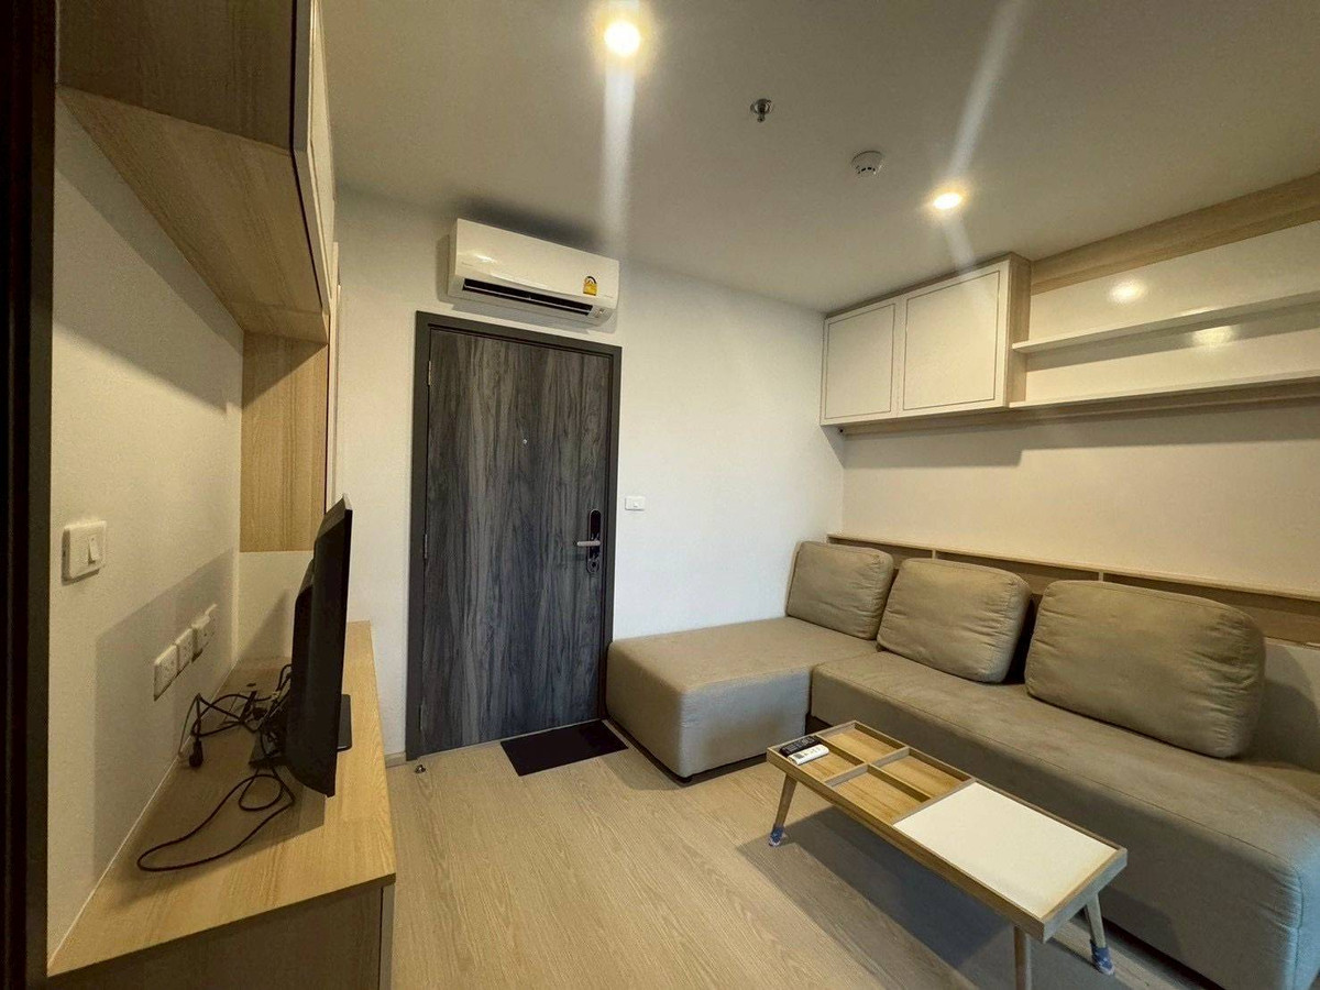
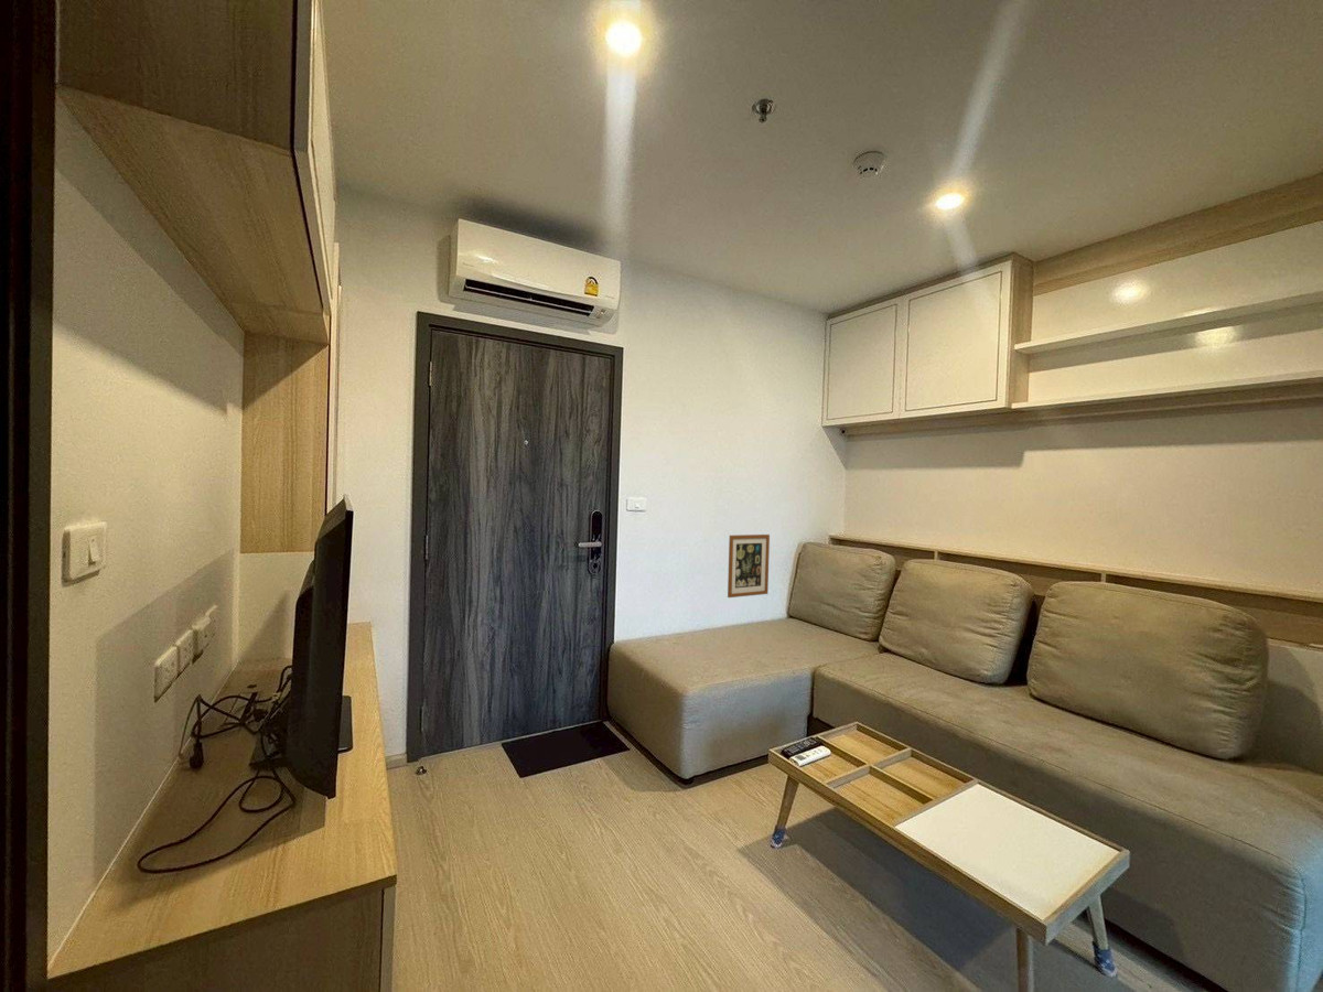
+ wall art (749, 564)
